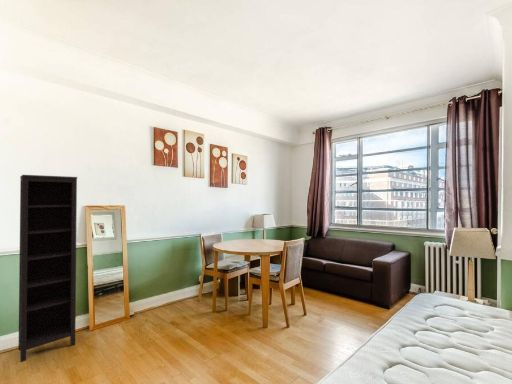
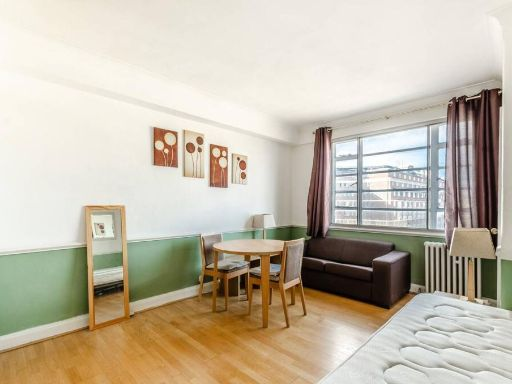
- bookcase (48, 261)
